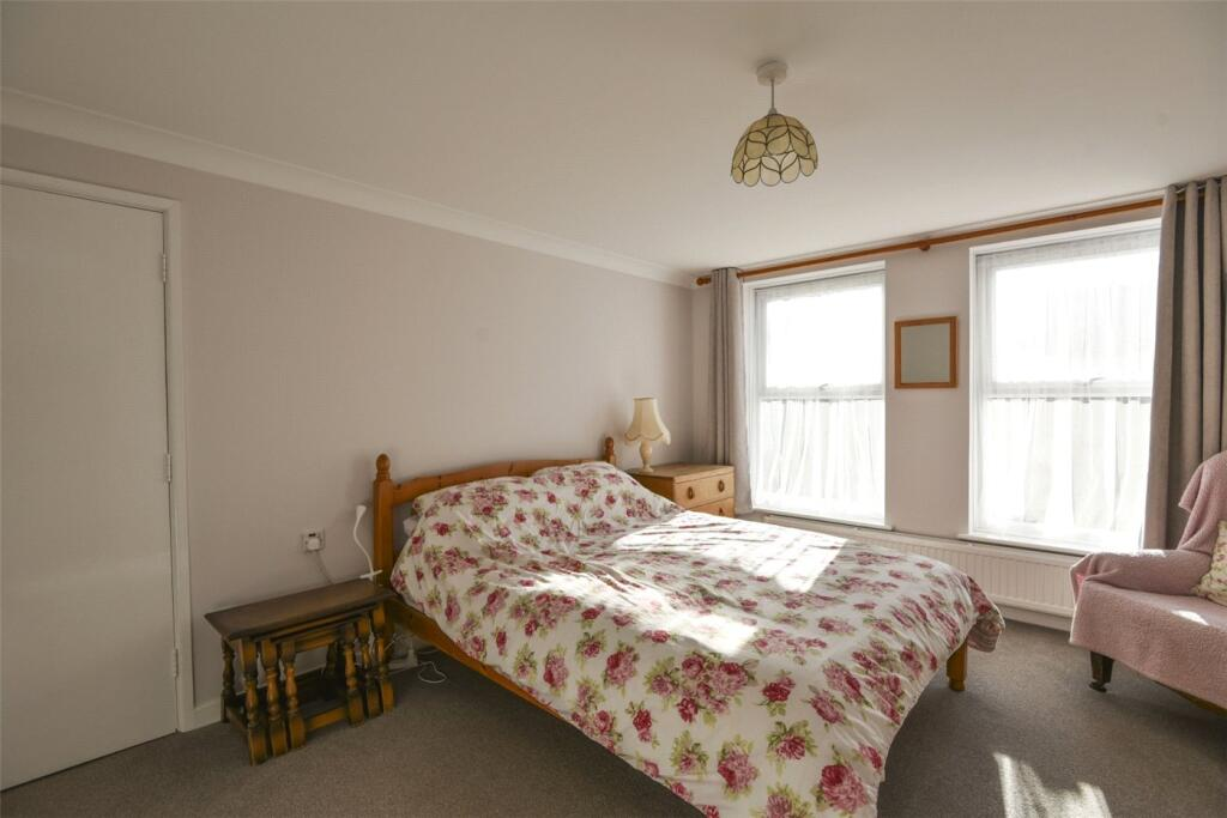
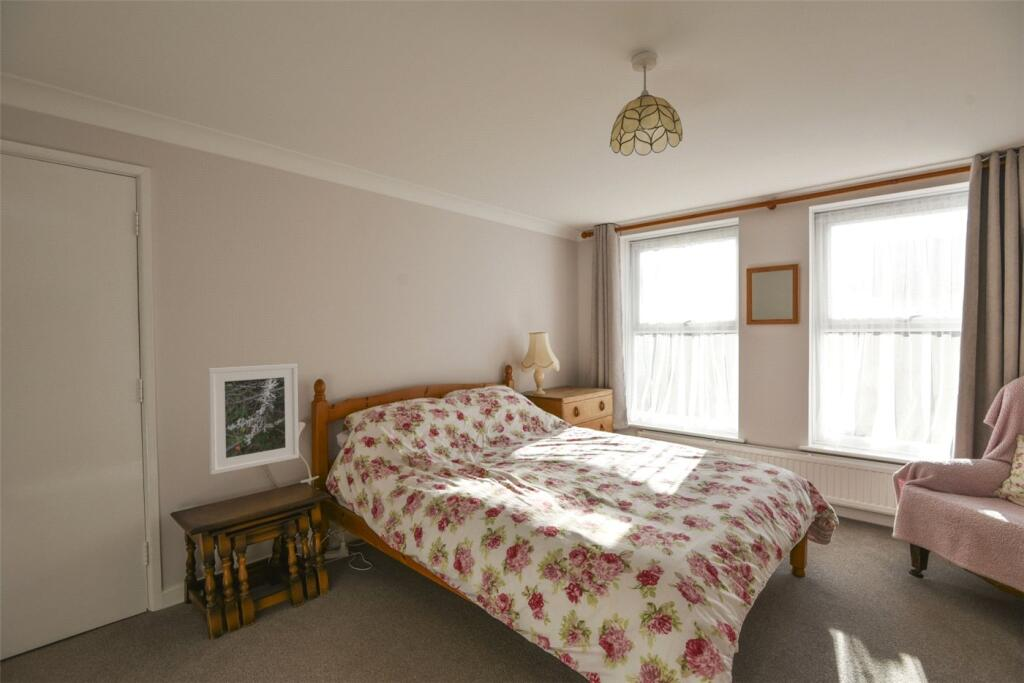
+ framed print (256, 415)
